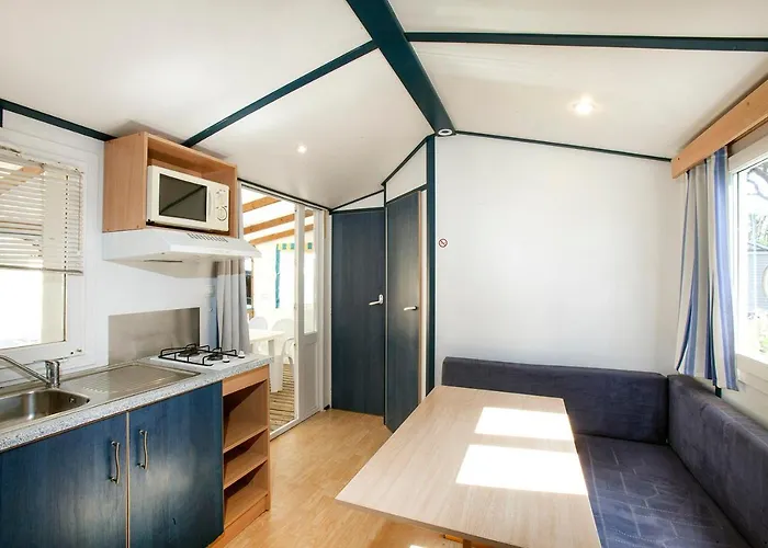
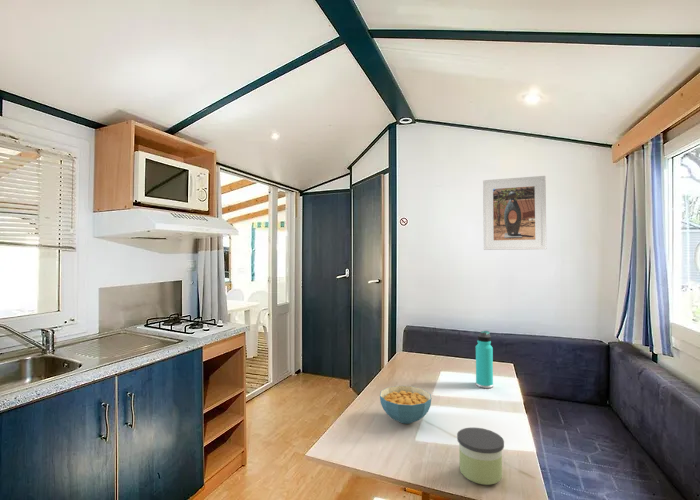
+ cereal bowl (405, 407)
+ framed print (513, 213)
+ thermos bottle (484, 358)
+ candle (480, 455)
